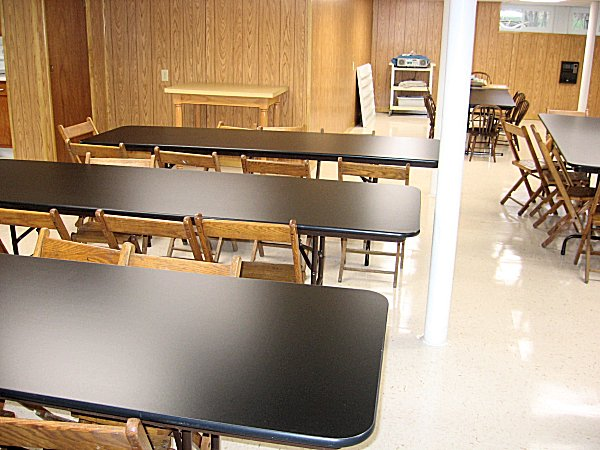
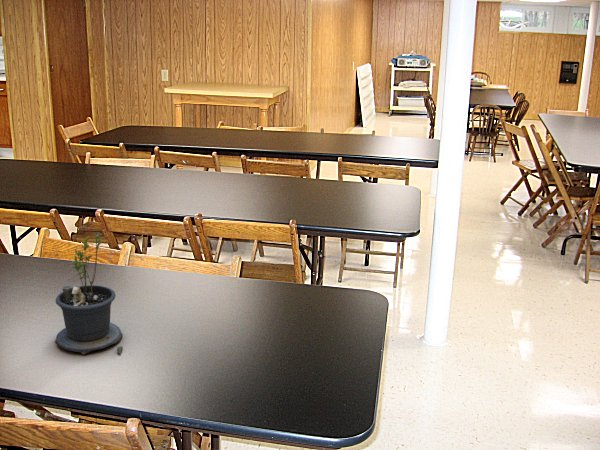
+ potted plant (86, 287)
